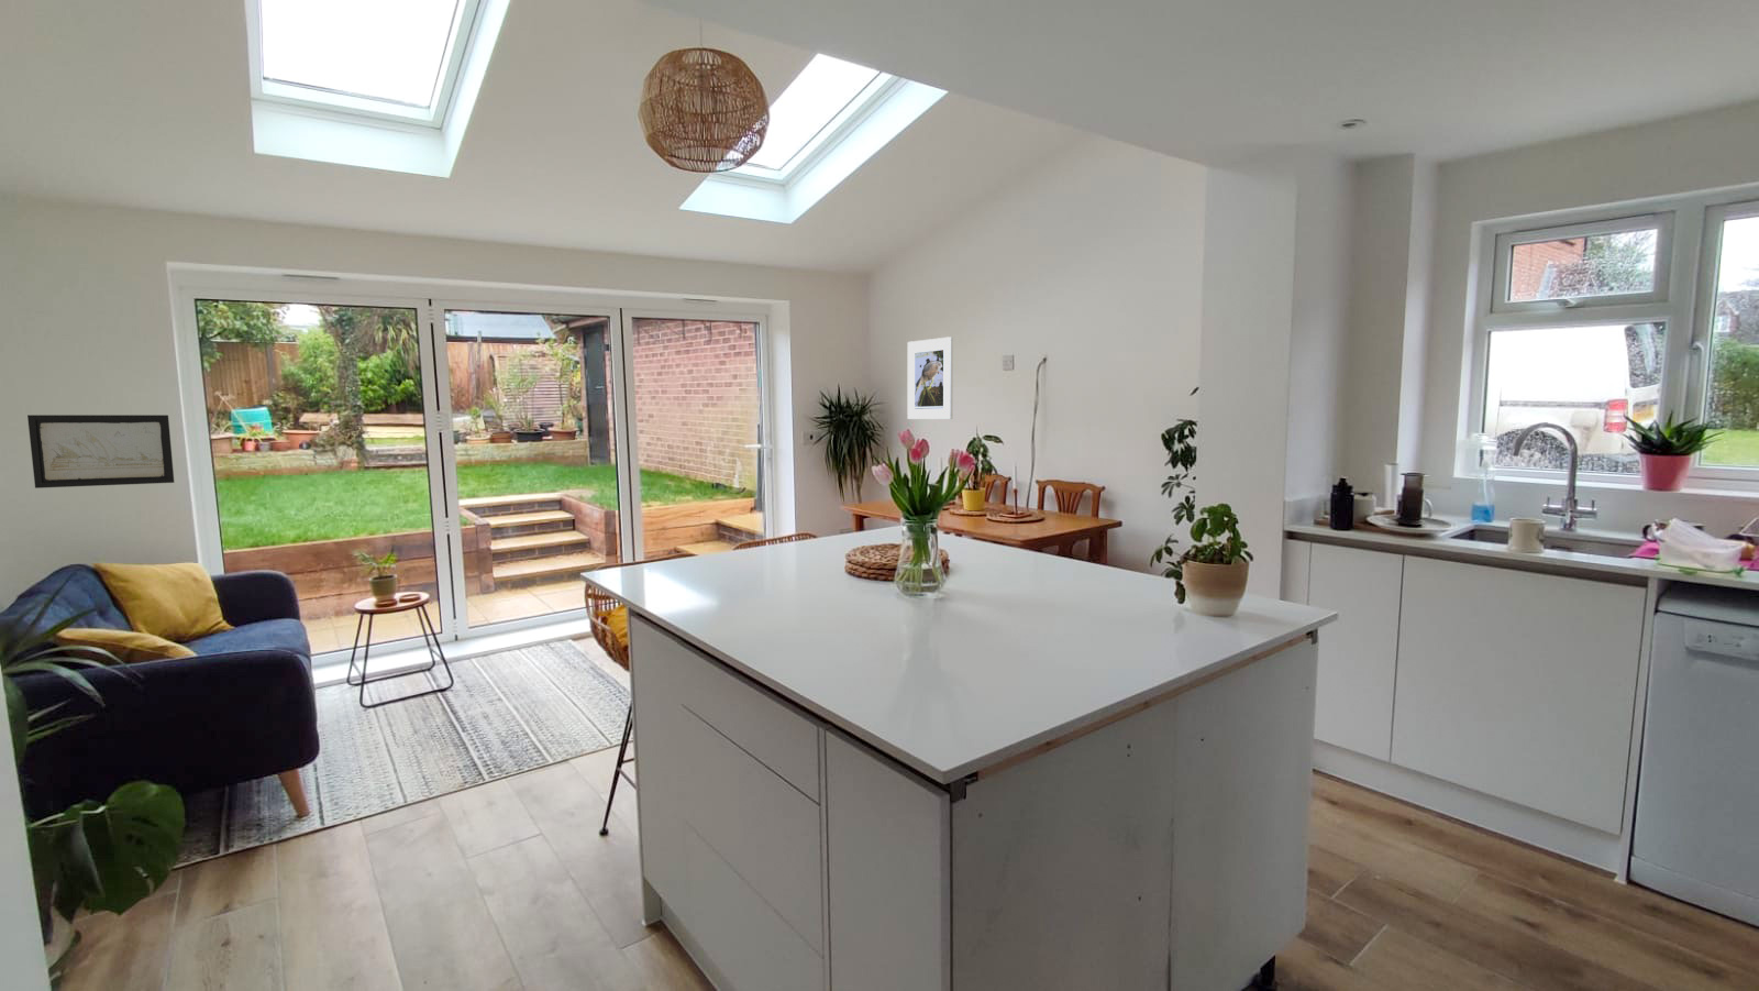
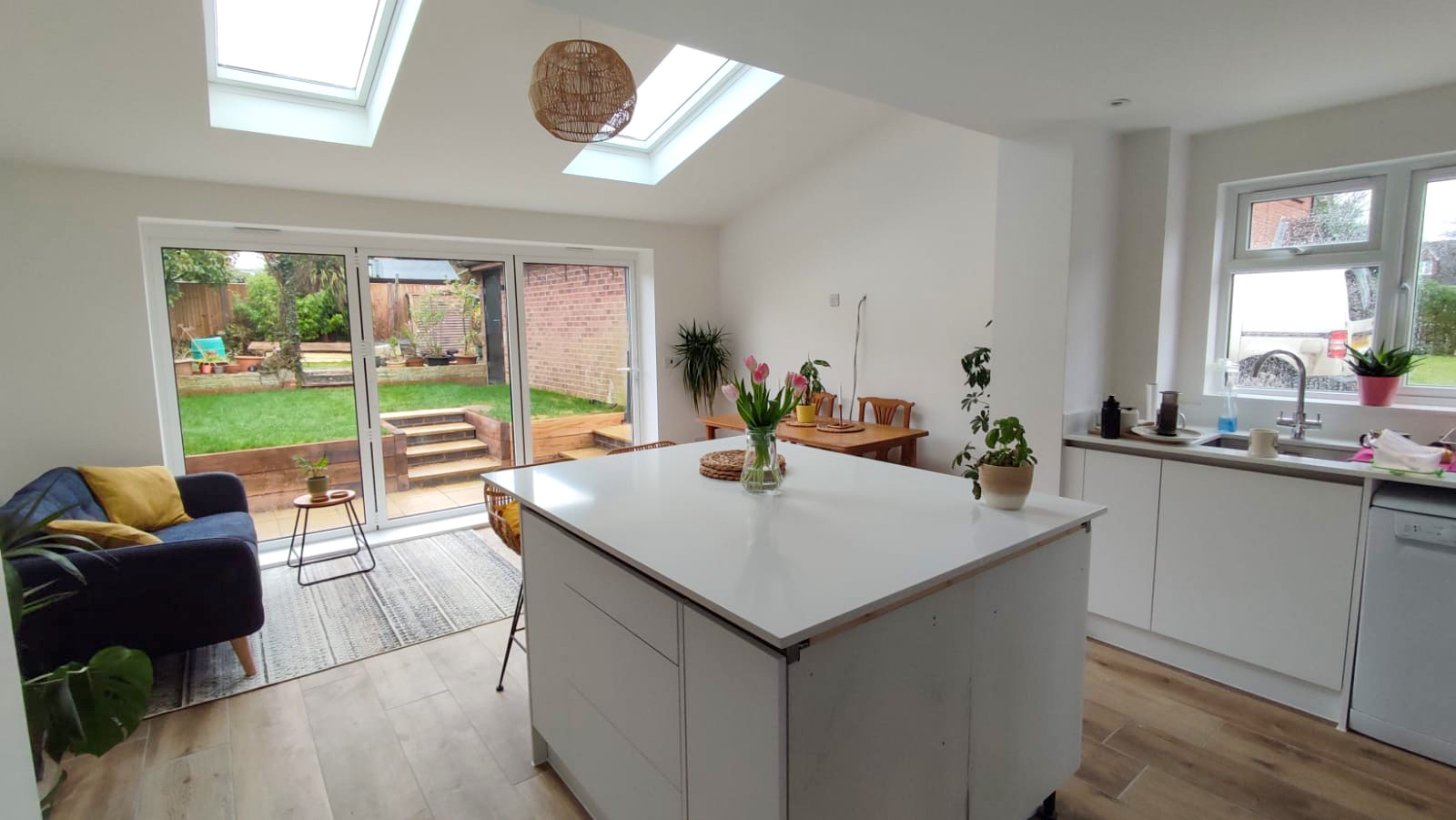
- wall art (104, 450)
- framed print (929, 379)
